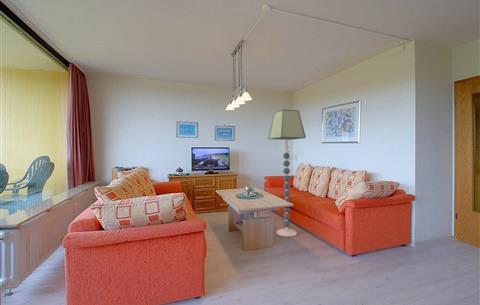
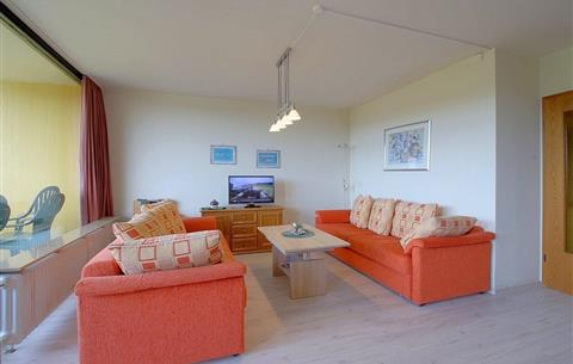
- floor lamp (286, 172)
